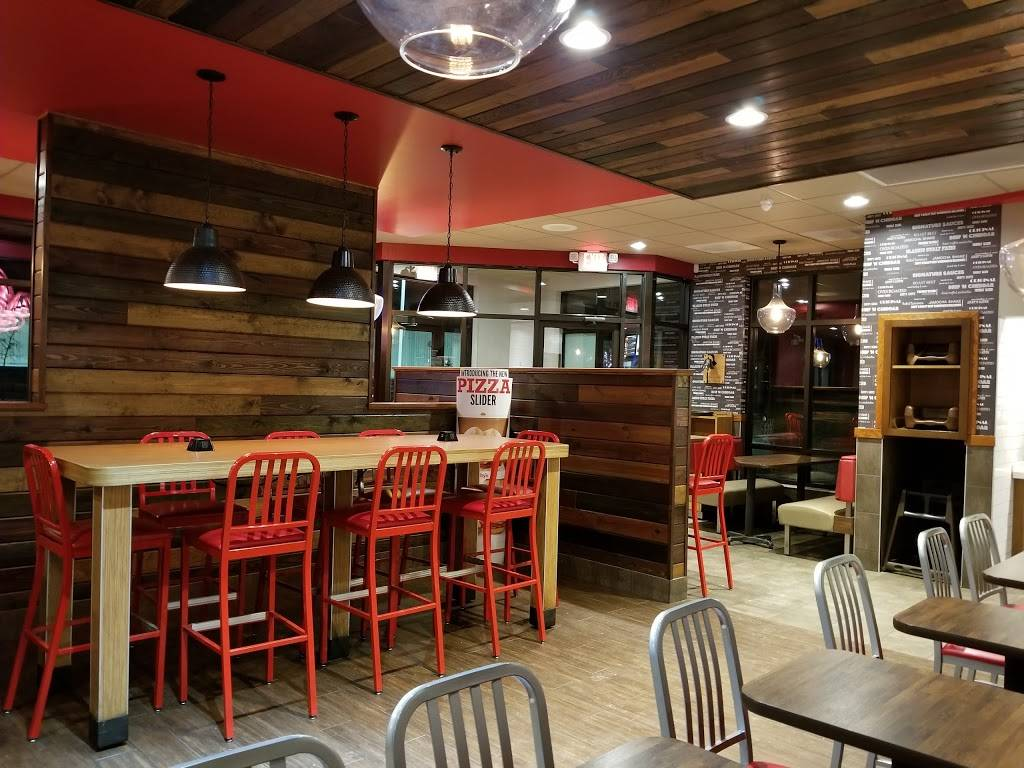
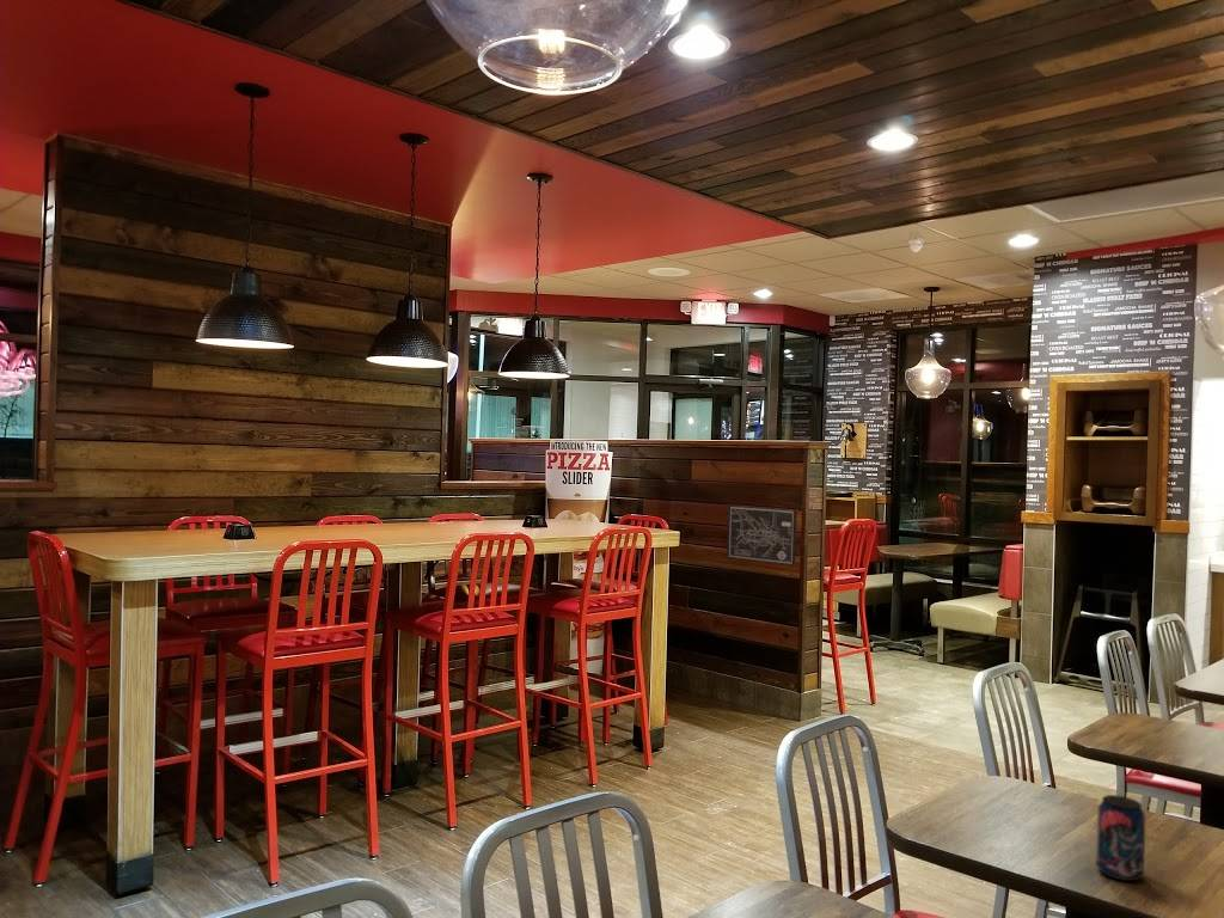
+ wall art (760, 534)
+ beverage can (1120, 837)
